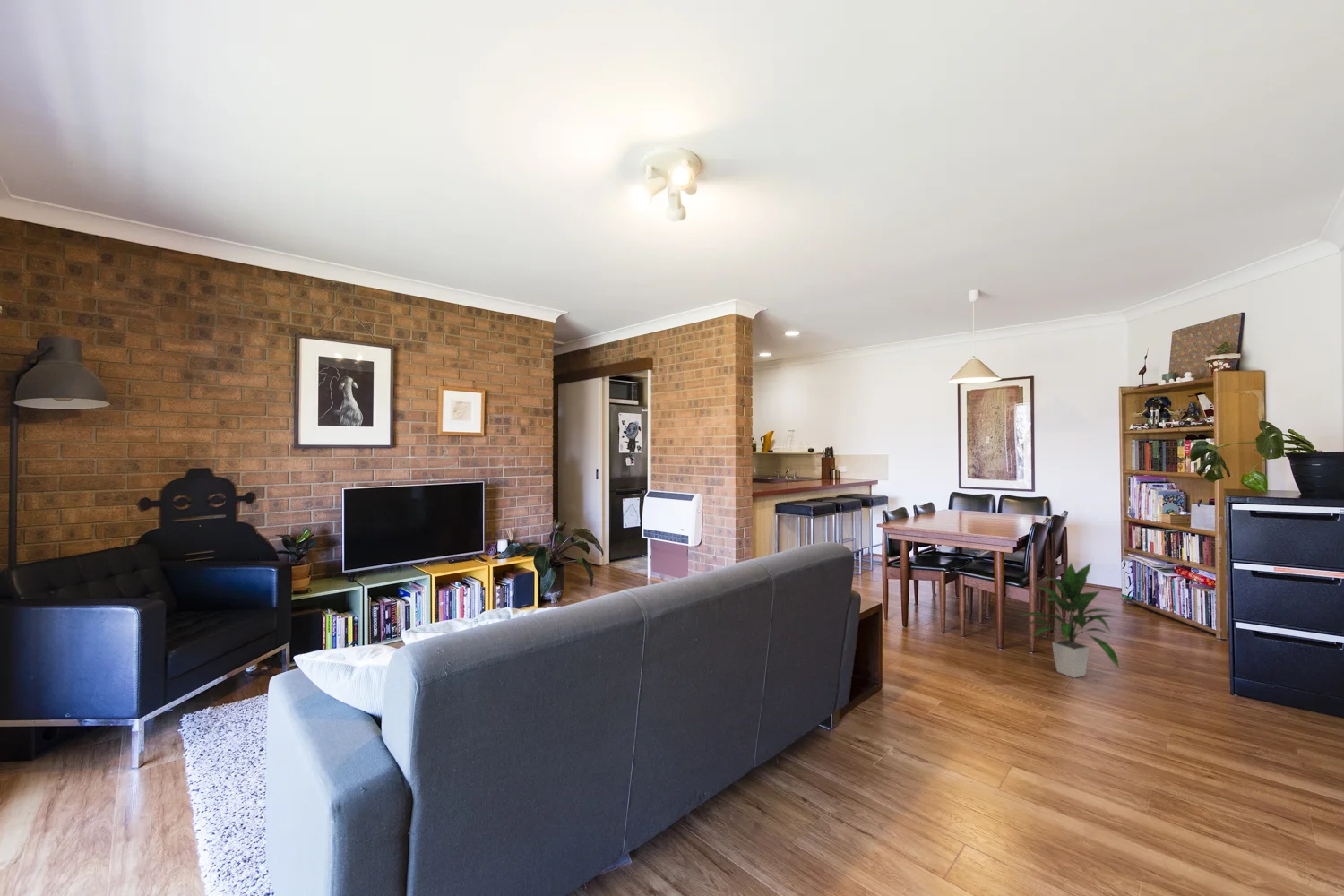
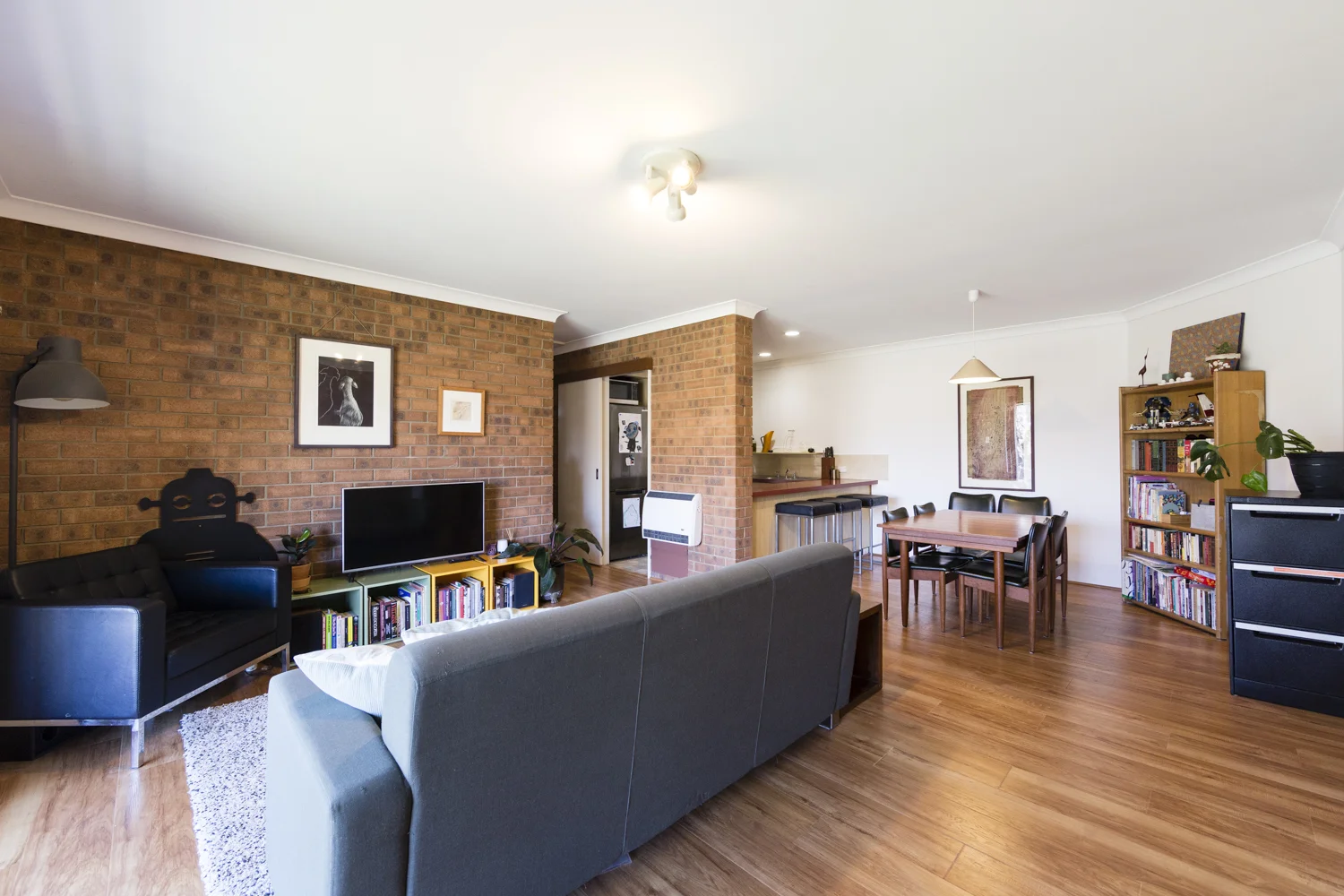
- indoor plant (1073, 619)
